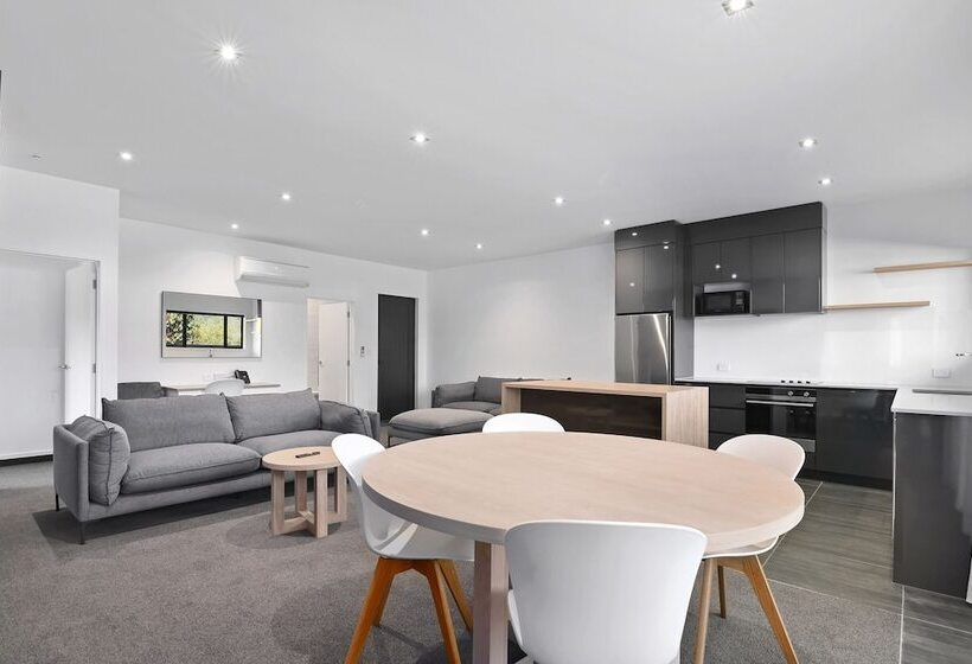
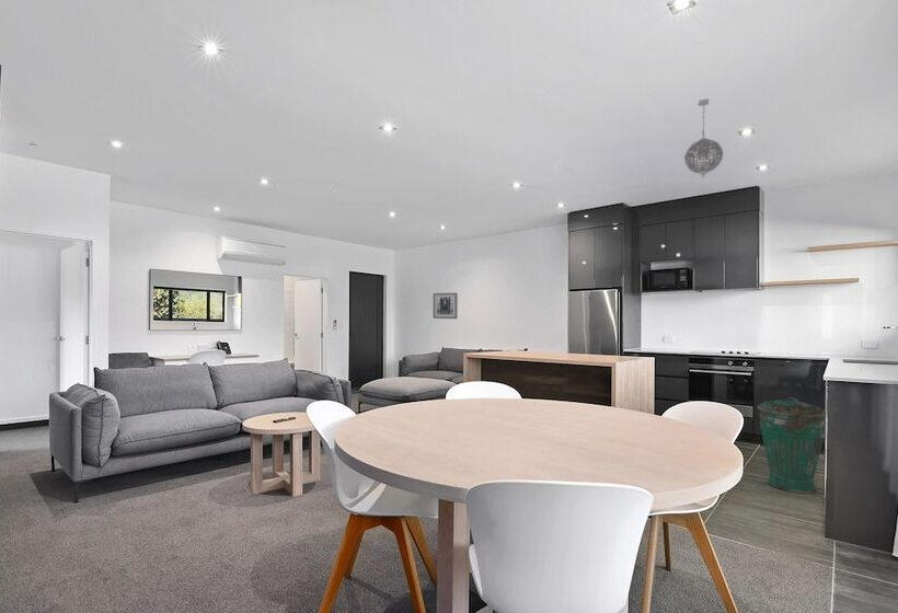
+ trash can (791, 441)
+ pendant light (703, 139)
+ wall art (445, 305)
